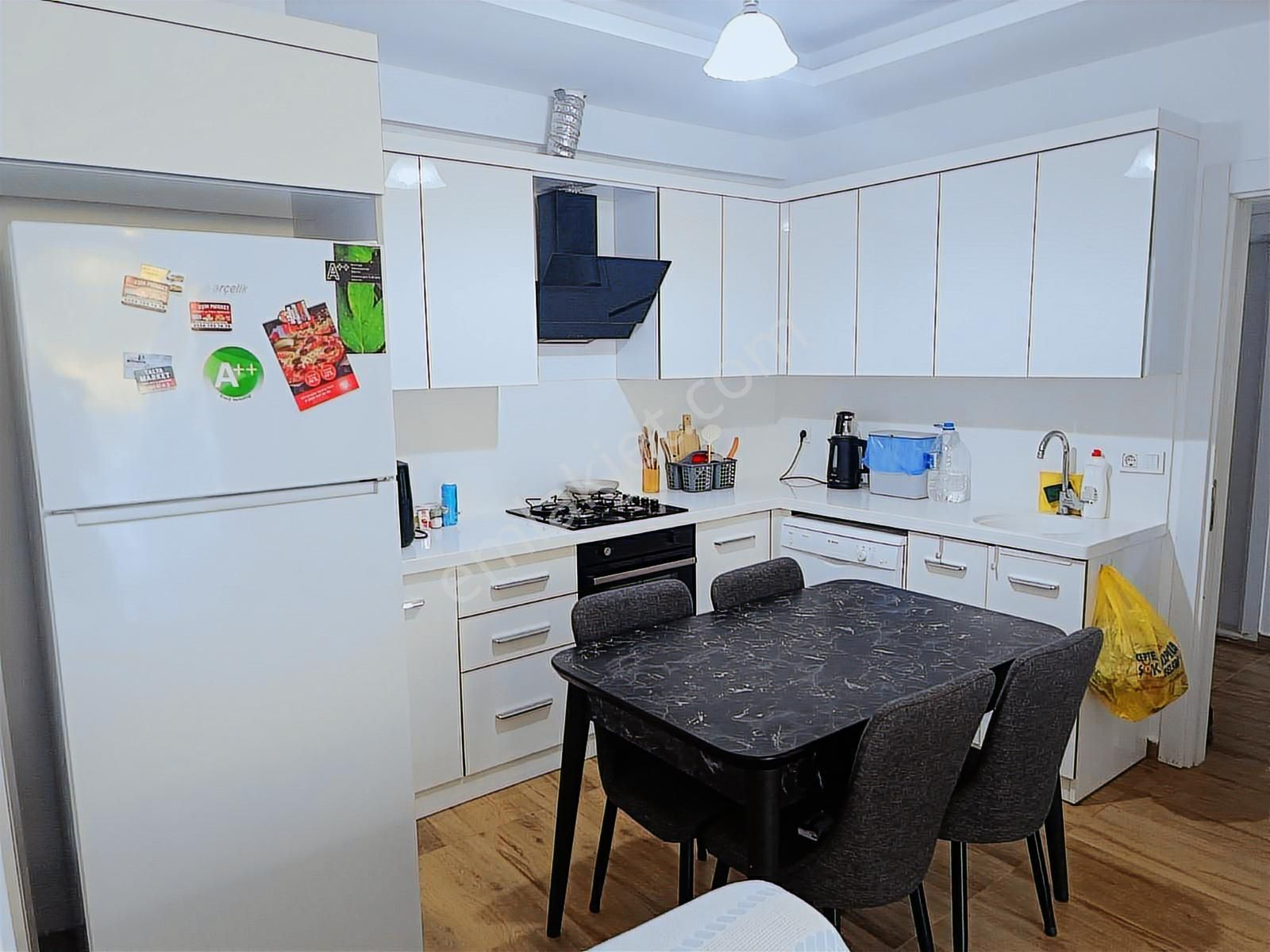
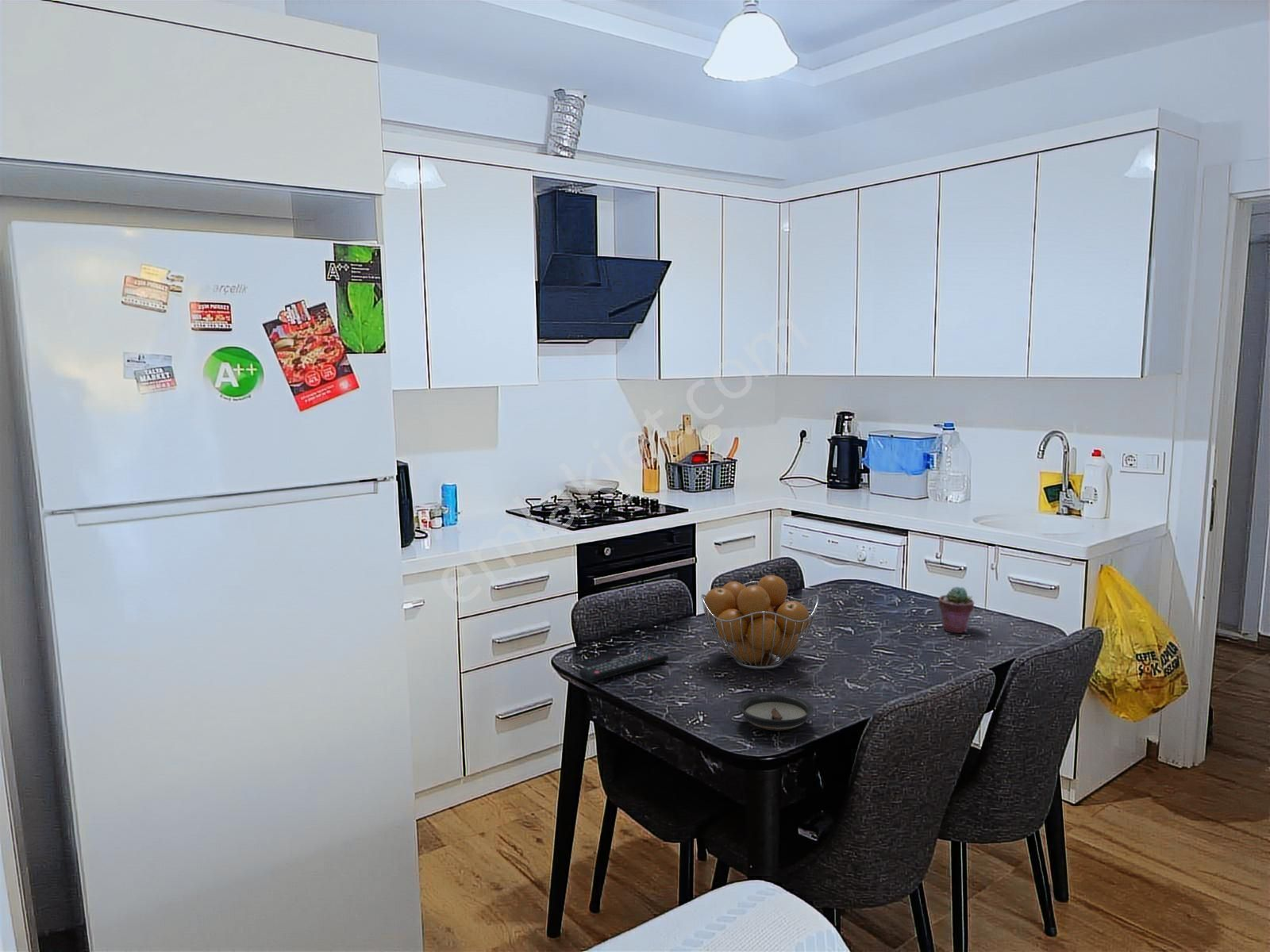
+ saucer (775, 715)
+ fruit basket (759, 620)
+ remote control (625, 666)
+ potted succulent (956, 608)
